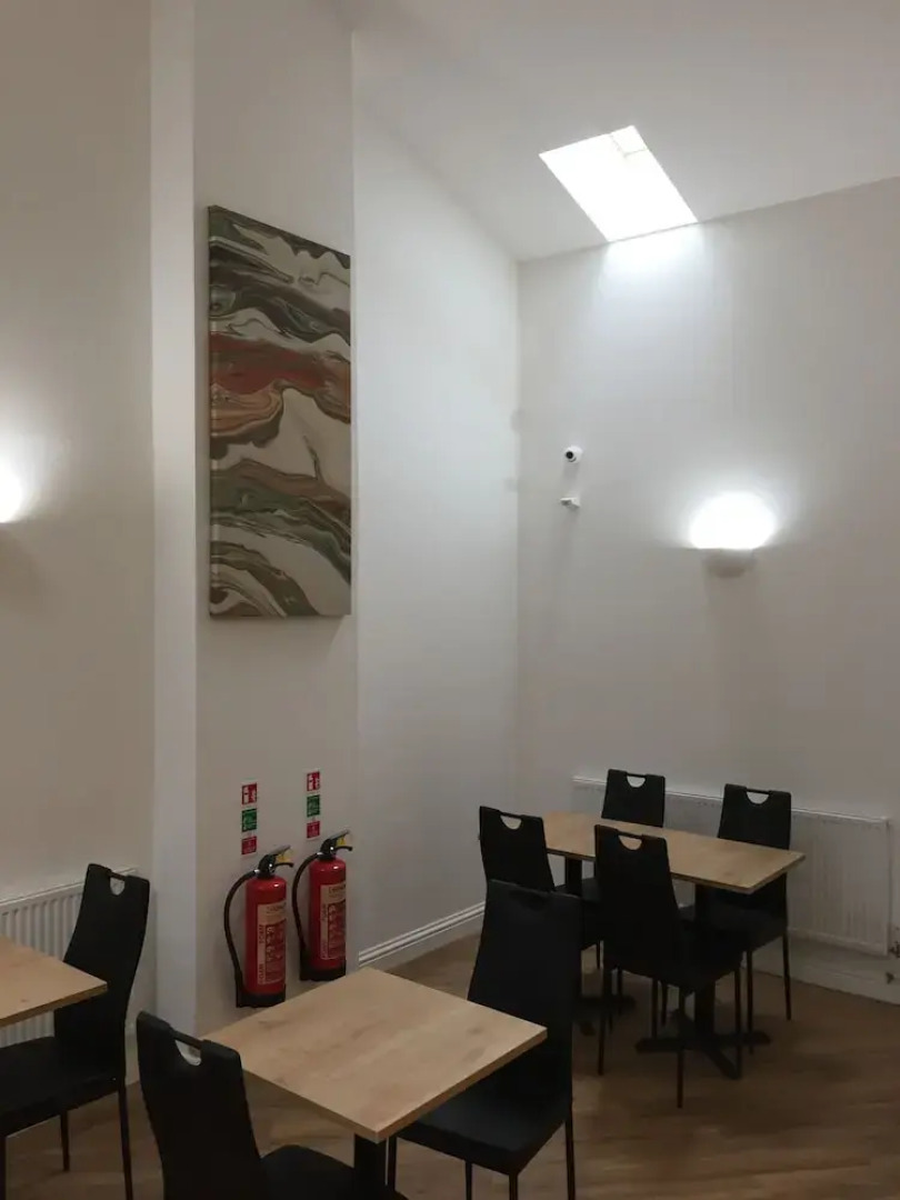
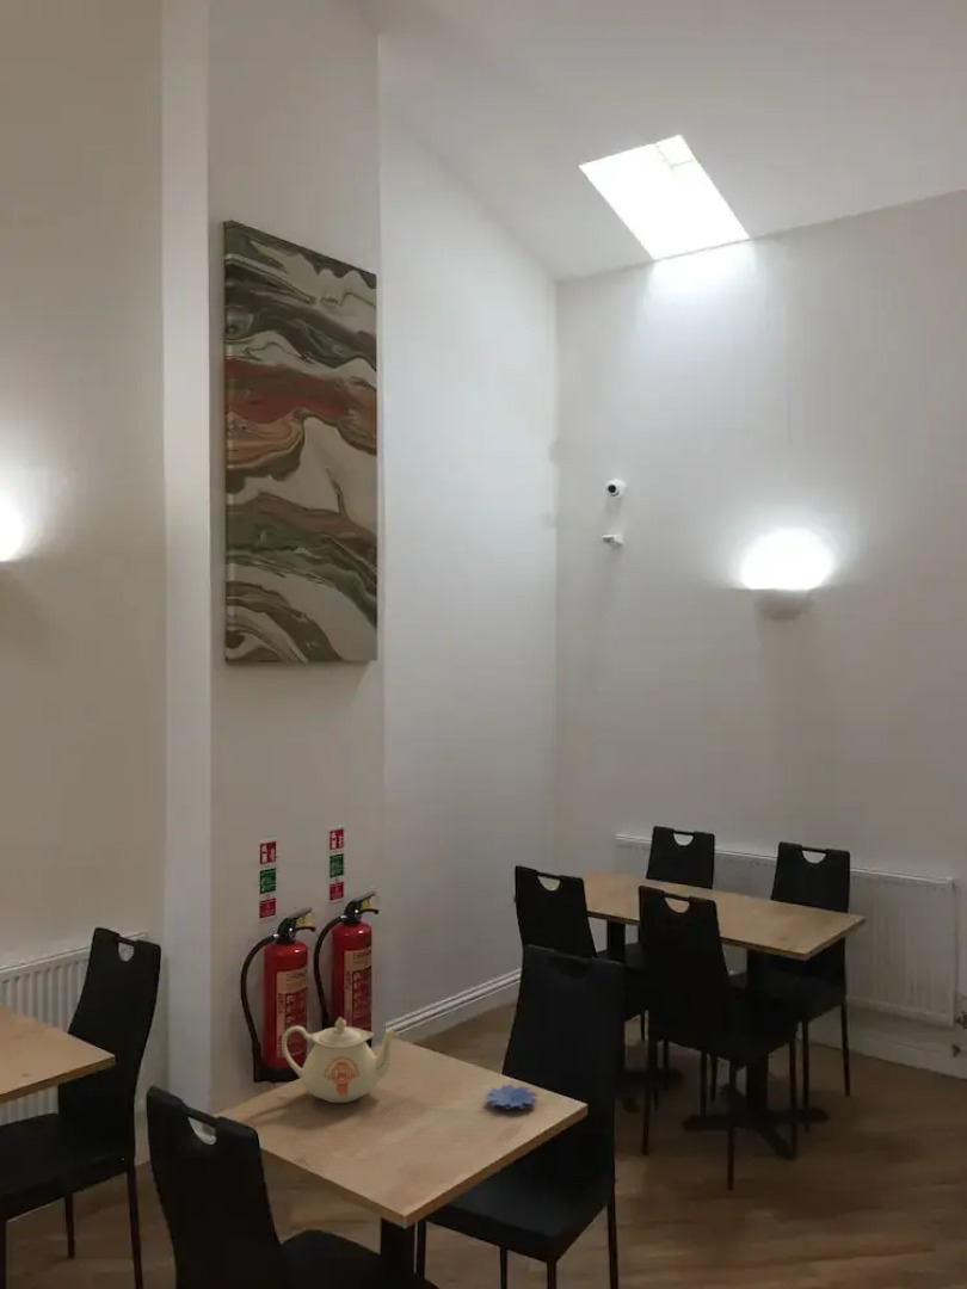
+ flower (511, 1098)
+ teapot (340, 1055)
